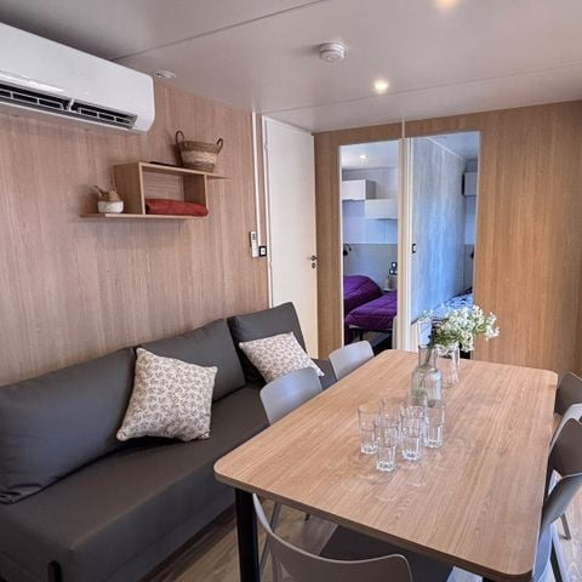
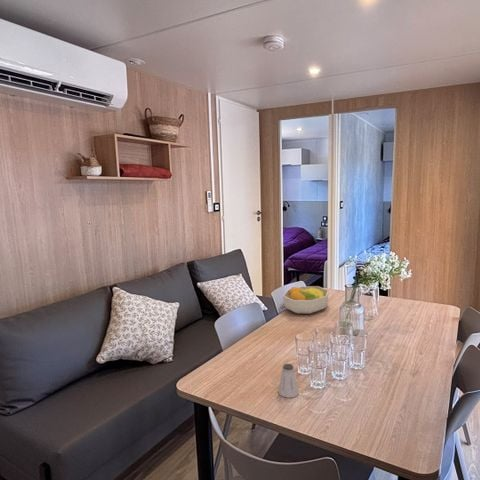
+ saltshaker (288, 379)
+ fruit bowl (306, 297)
